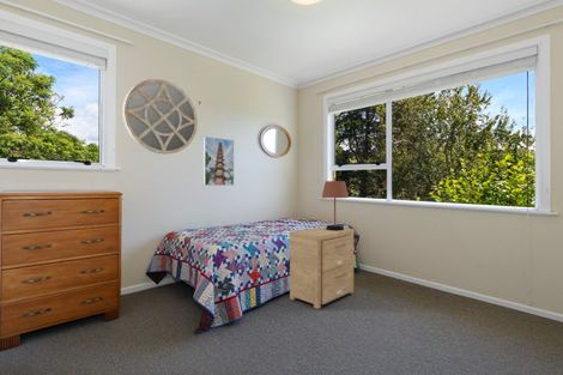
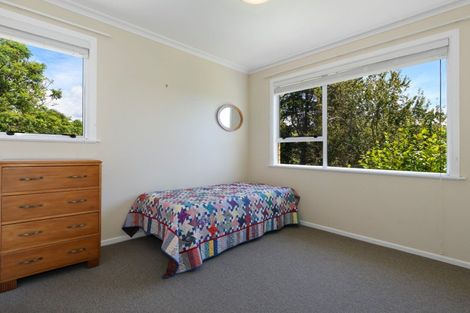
- side table (325, 262)
- home mirror (163, 116)
- table lamp (334, 202)
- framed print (219, 162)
